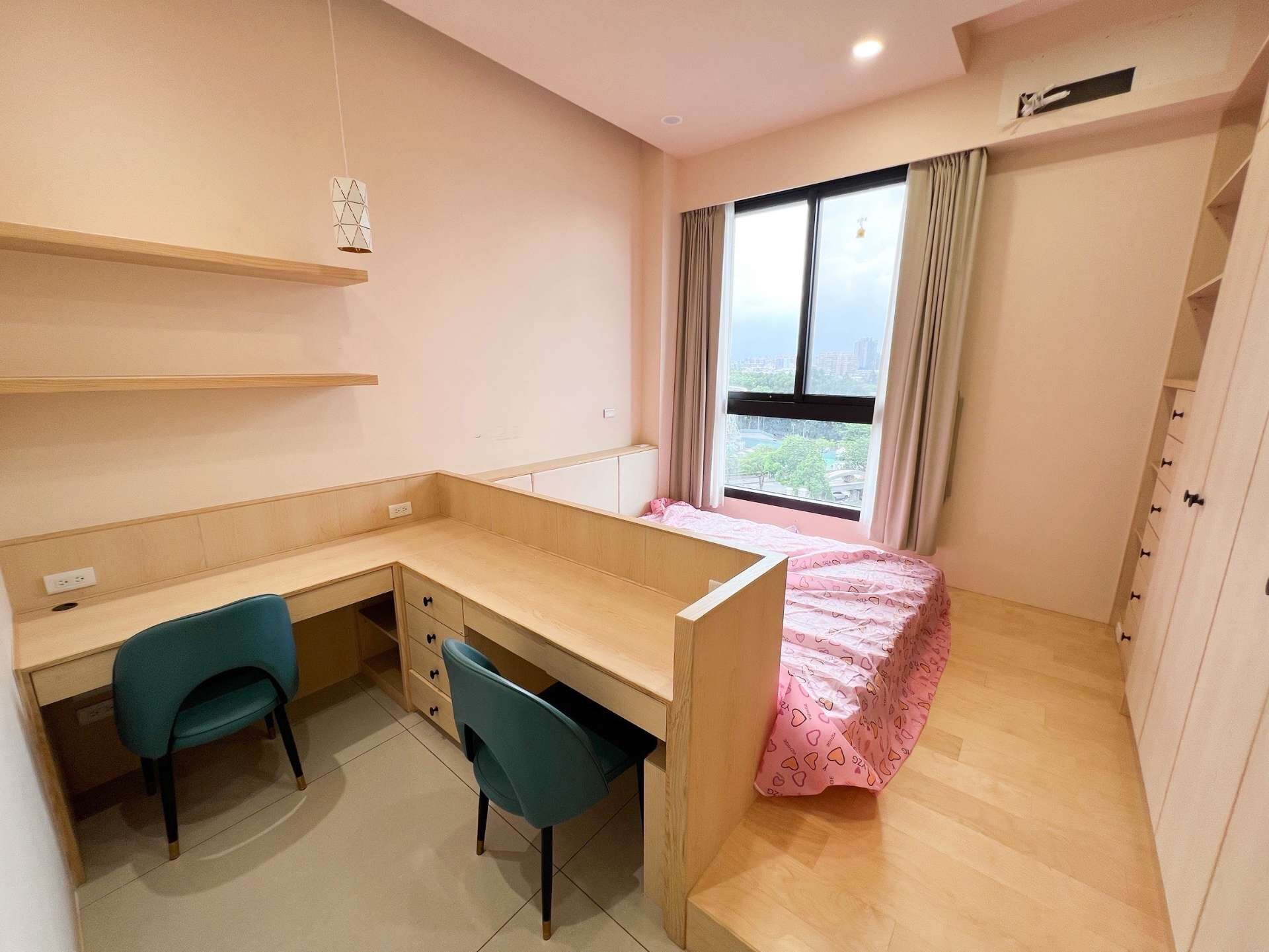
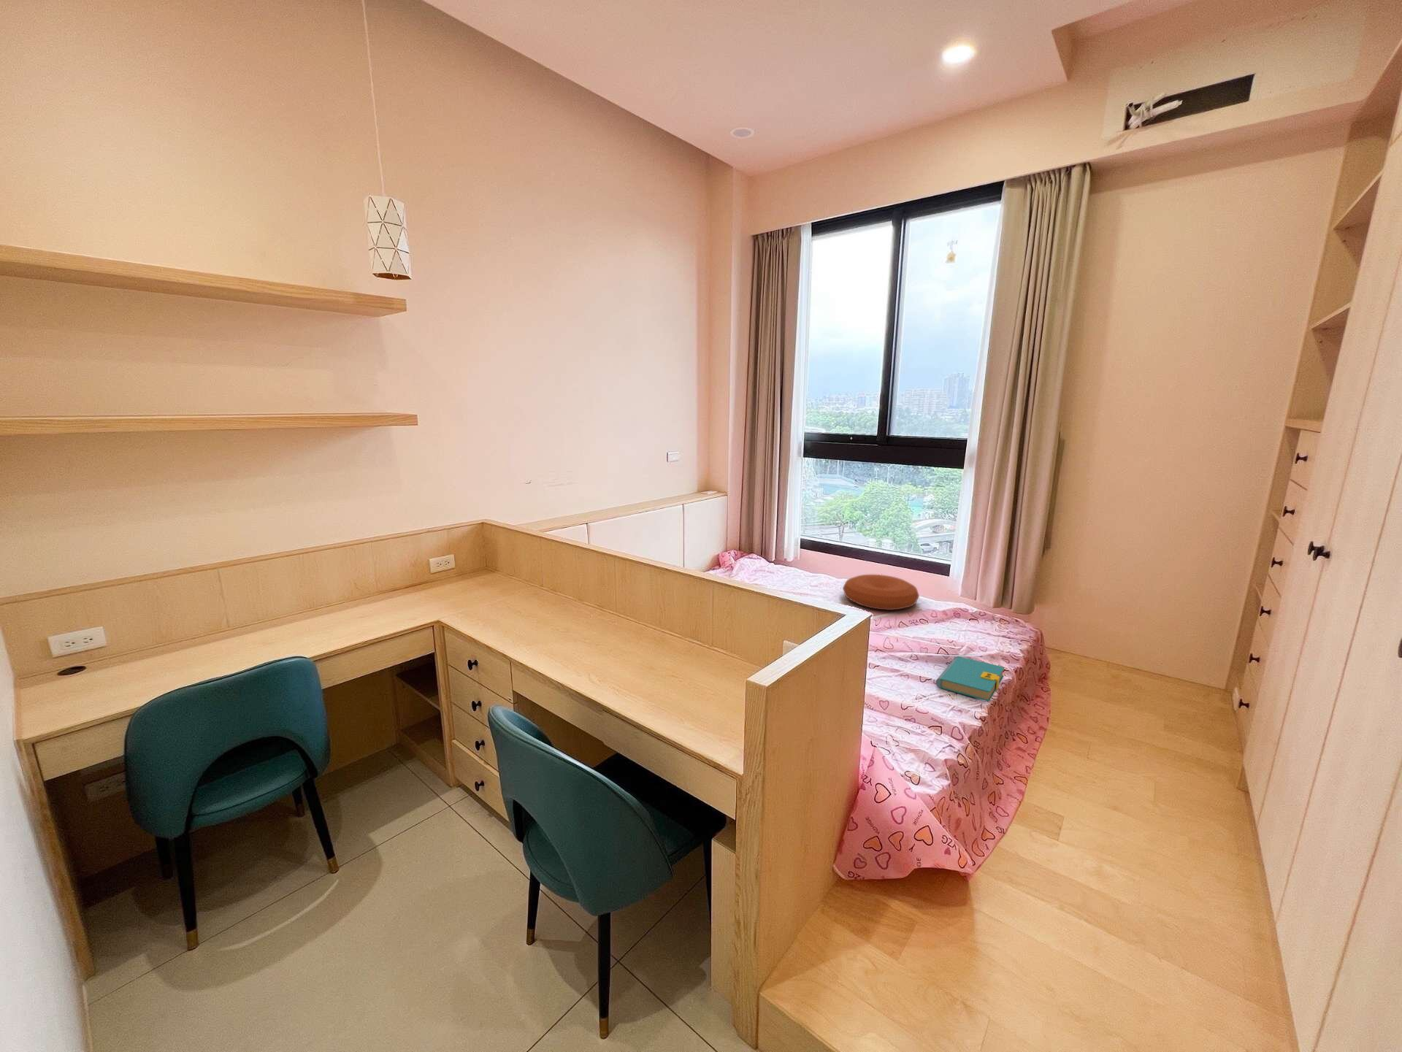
+ cushion (879, 591)
+ book (971, 676)
